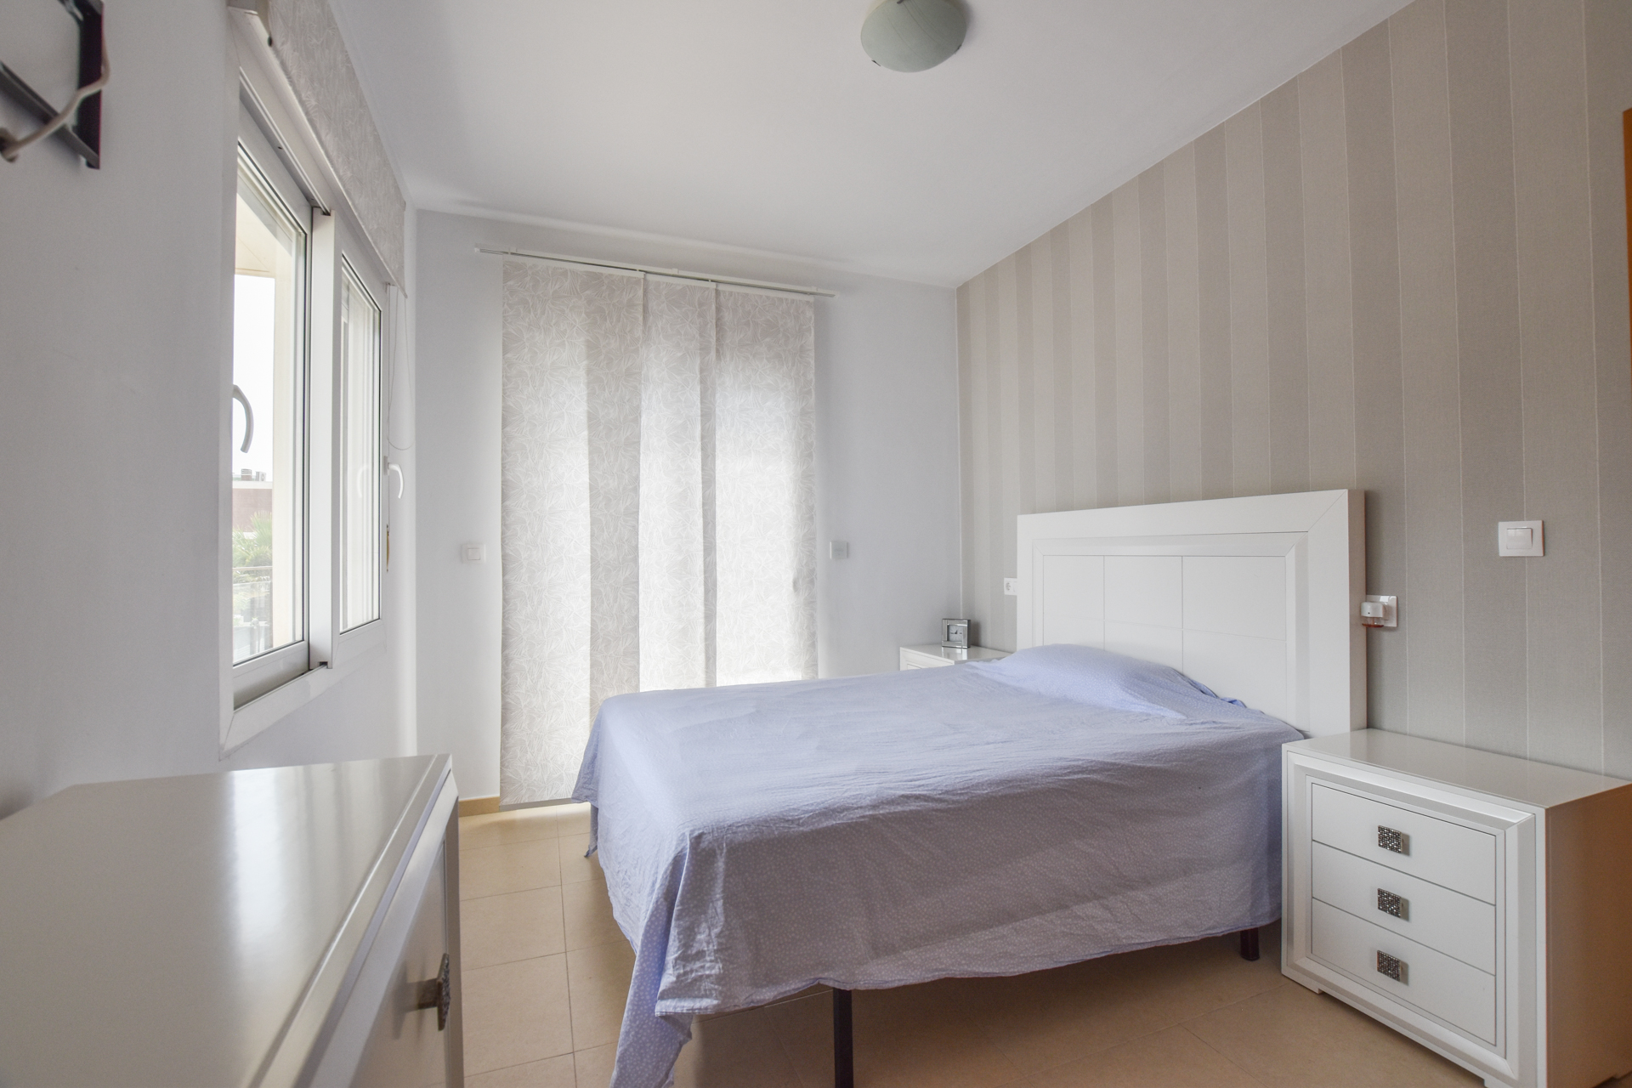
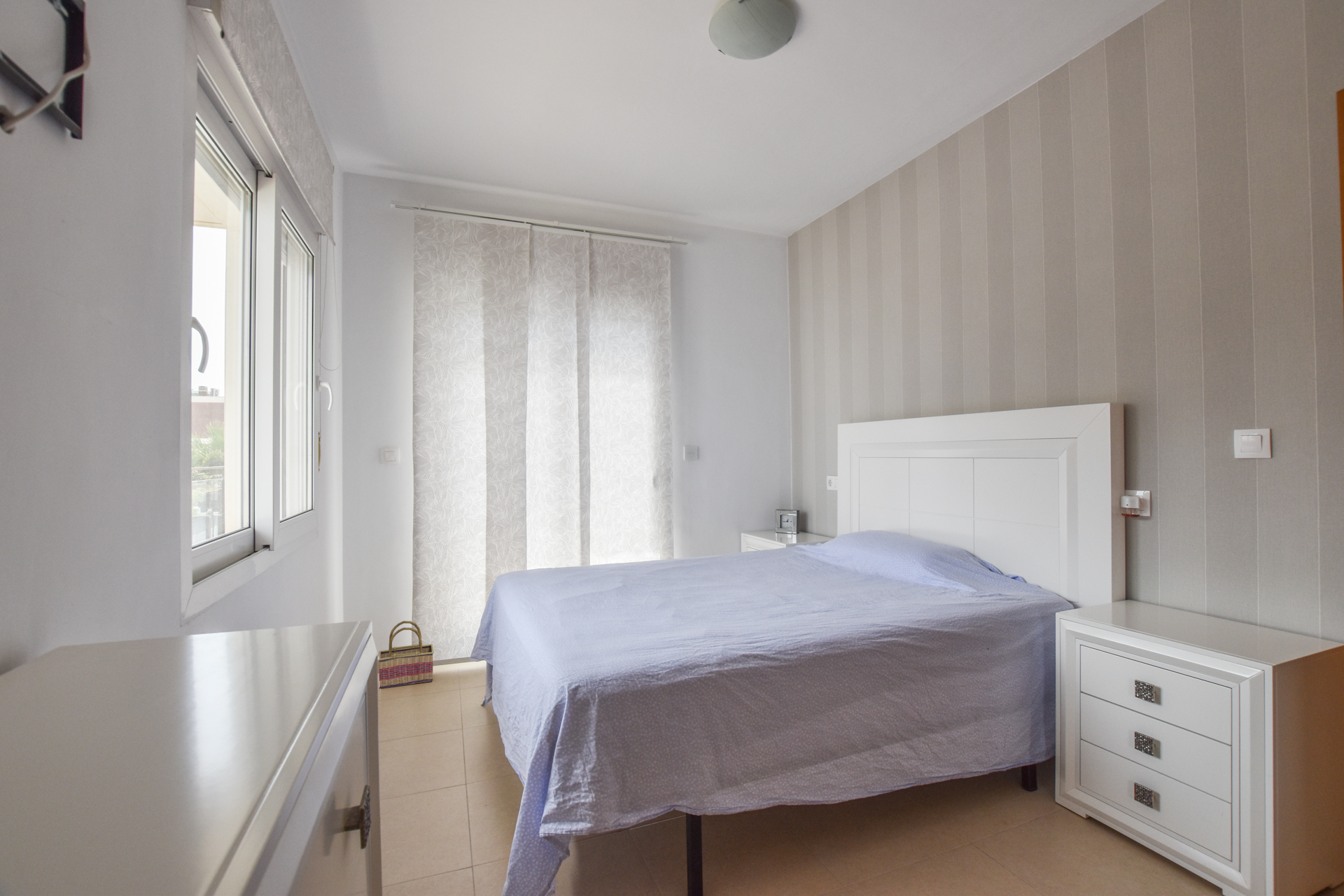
+ basket (406, 652)
